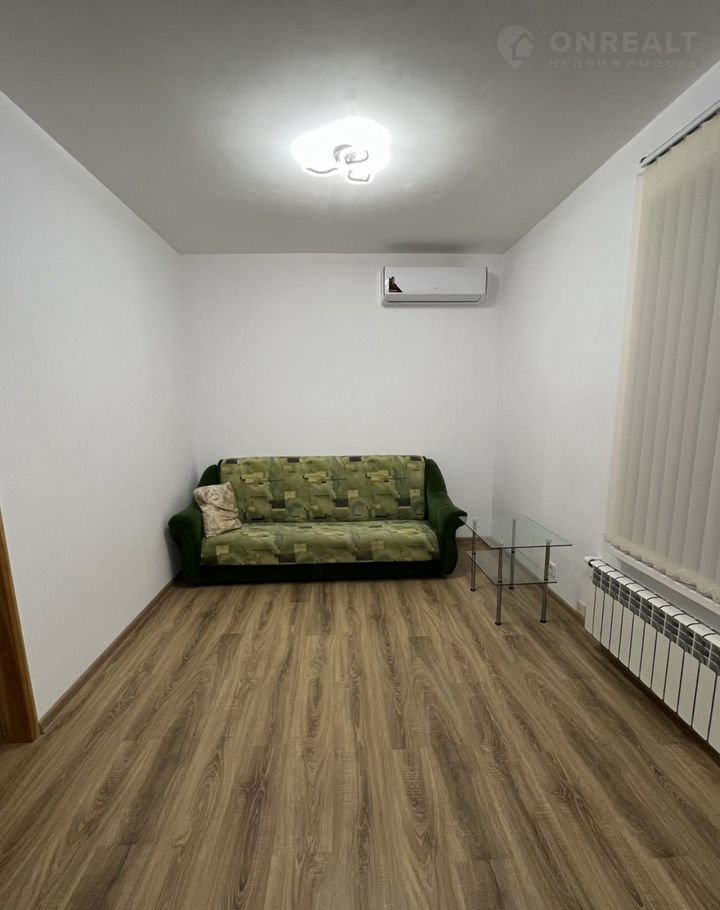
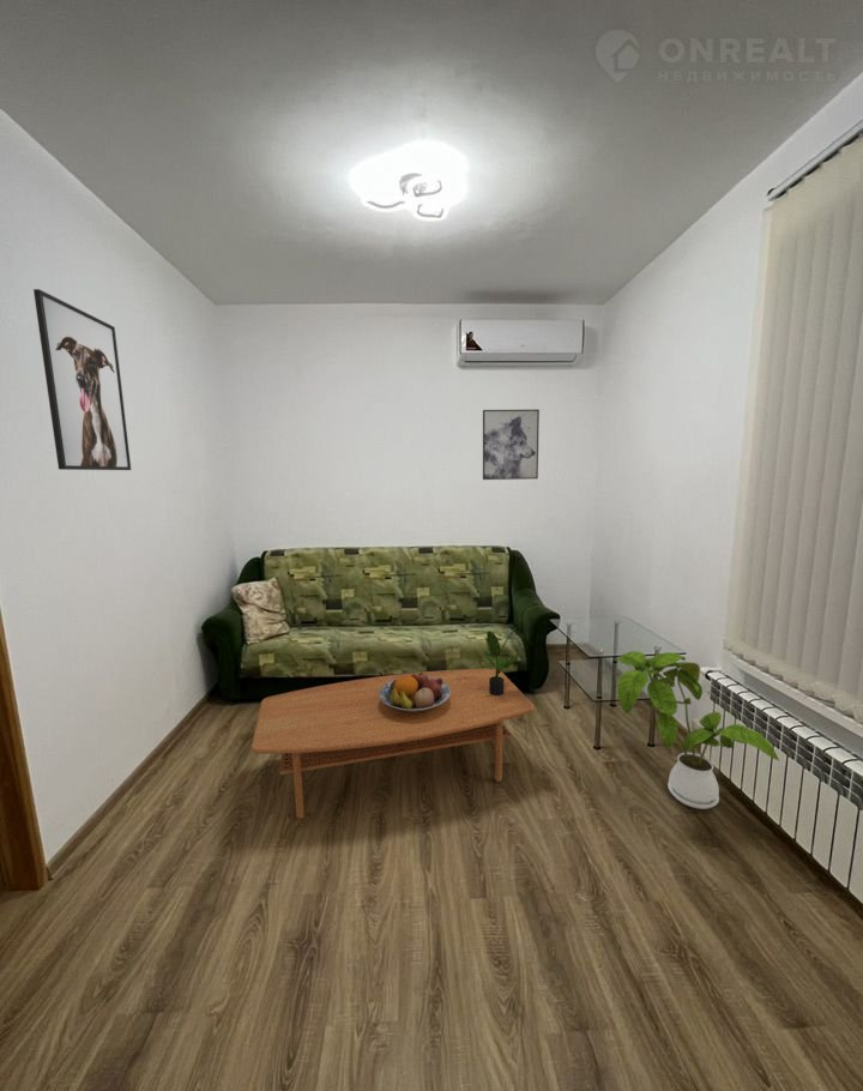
+ potted plant (501, 658)
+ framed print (89, 392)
+ coffee table (396, 737)
+ house plant (676, 729)
+ fruit bowl (414, 688)
+ wall art (511, 445)
